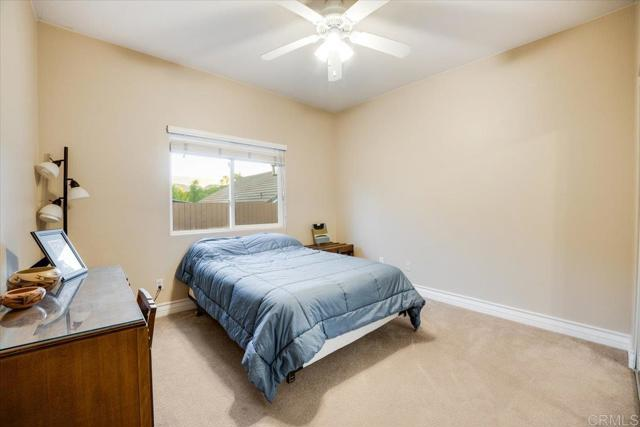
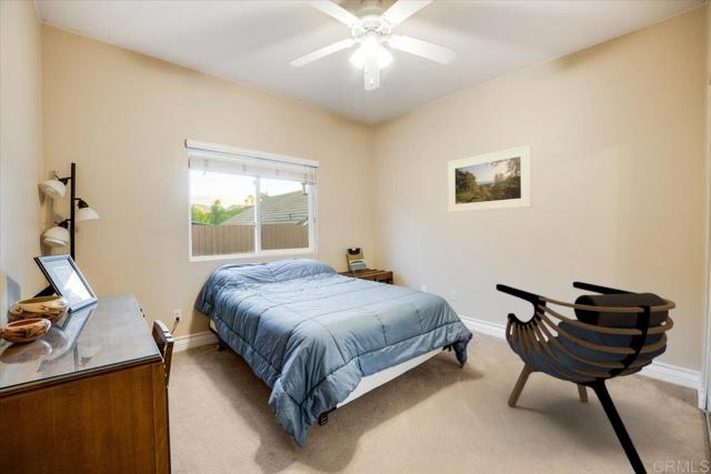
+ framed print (485, 182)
+ armchair (579, 357)
